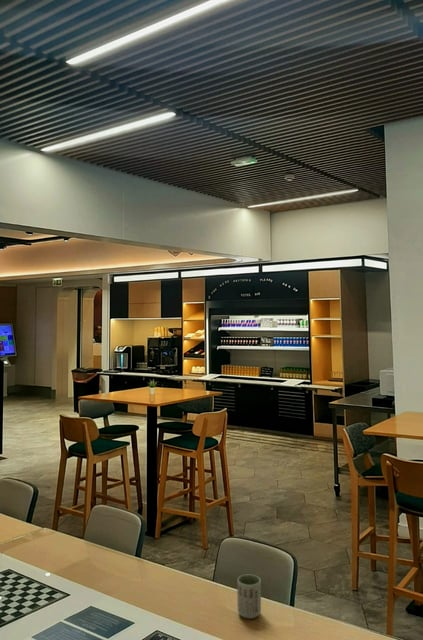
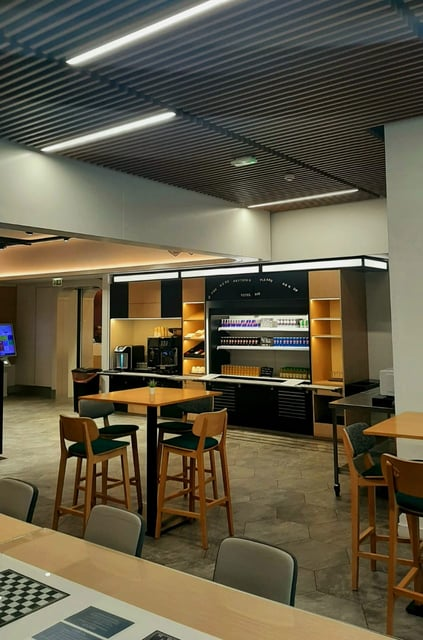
- cup (249, 596)
